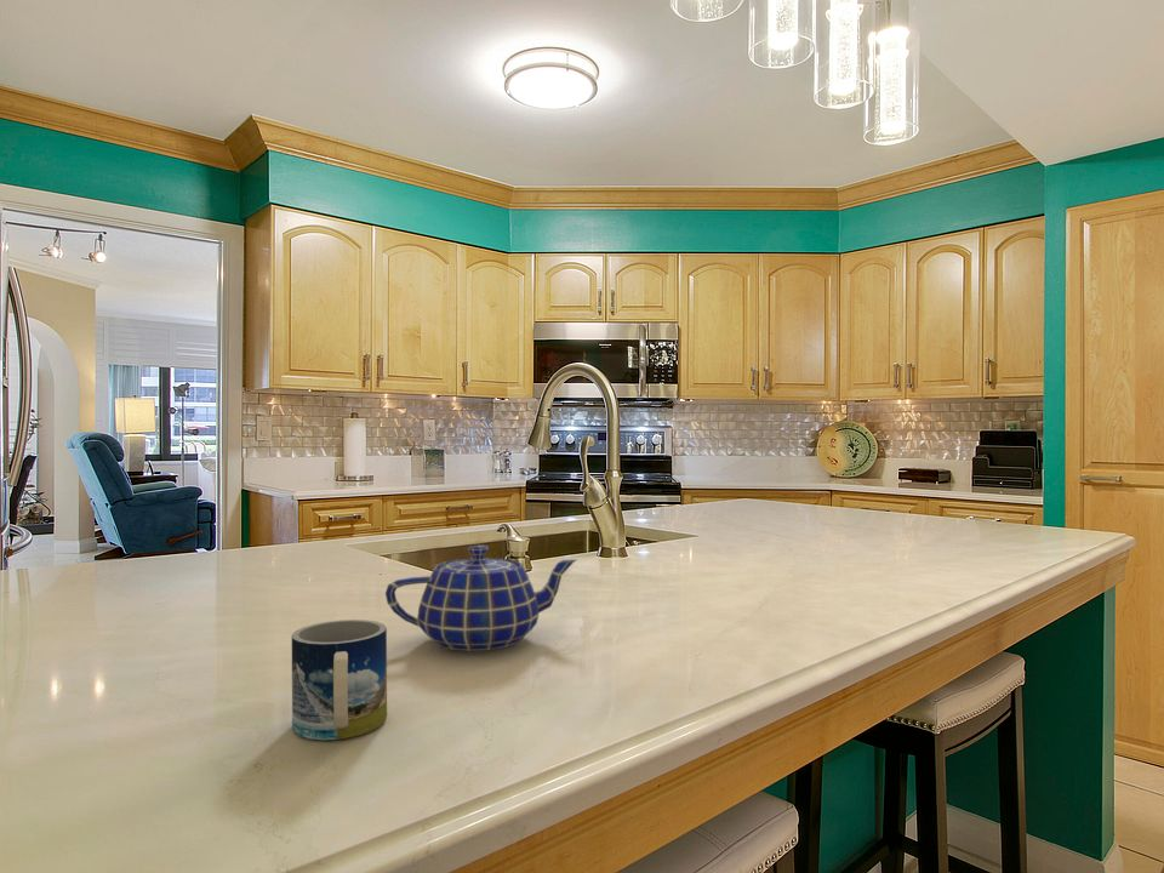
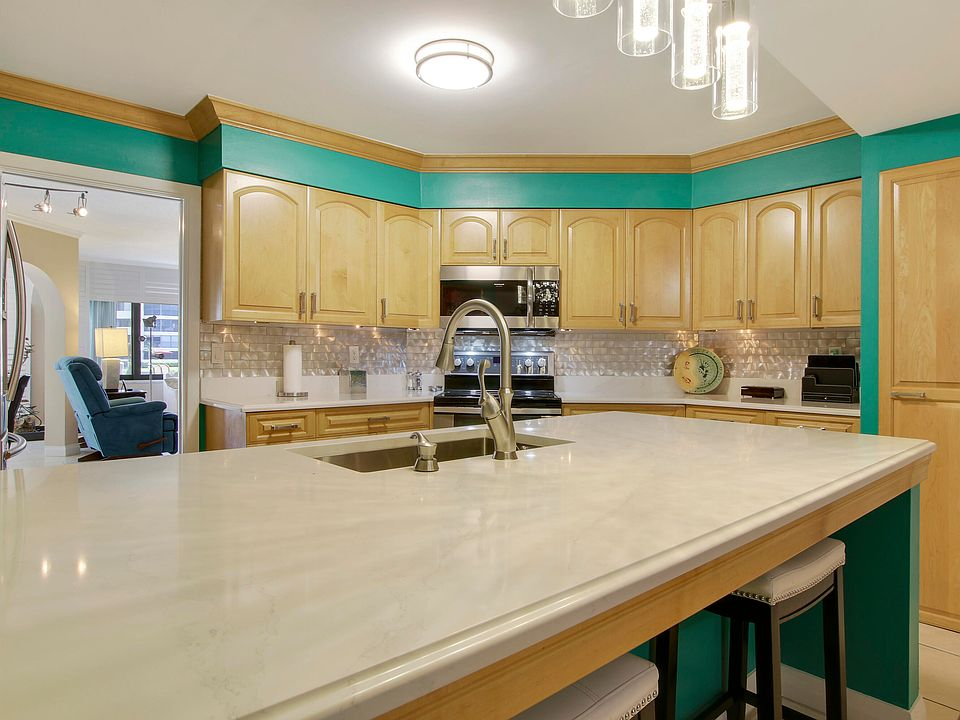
- mug (340, 681)
- teapot (485, 592)
